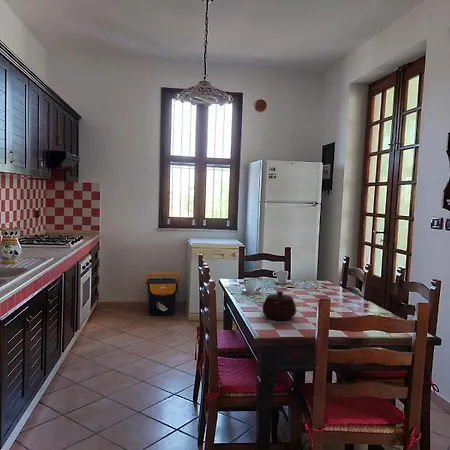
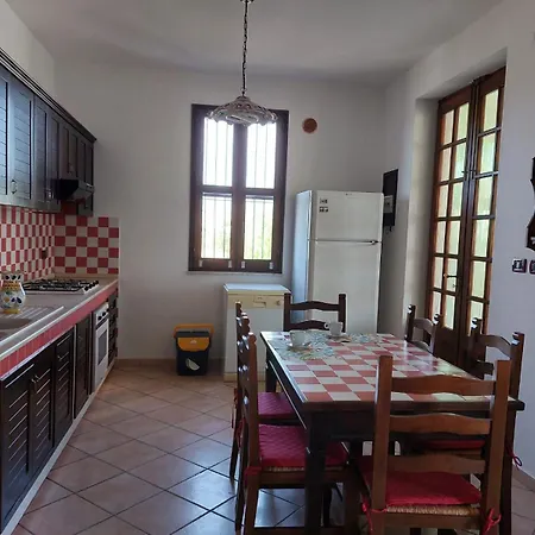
- teapot (279, 304)
